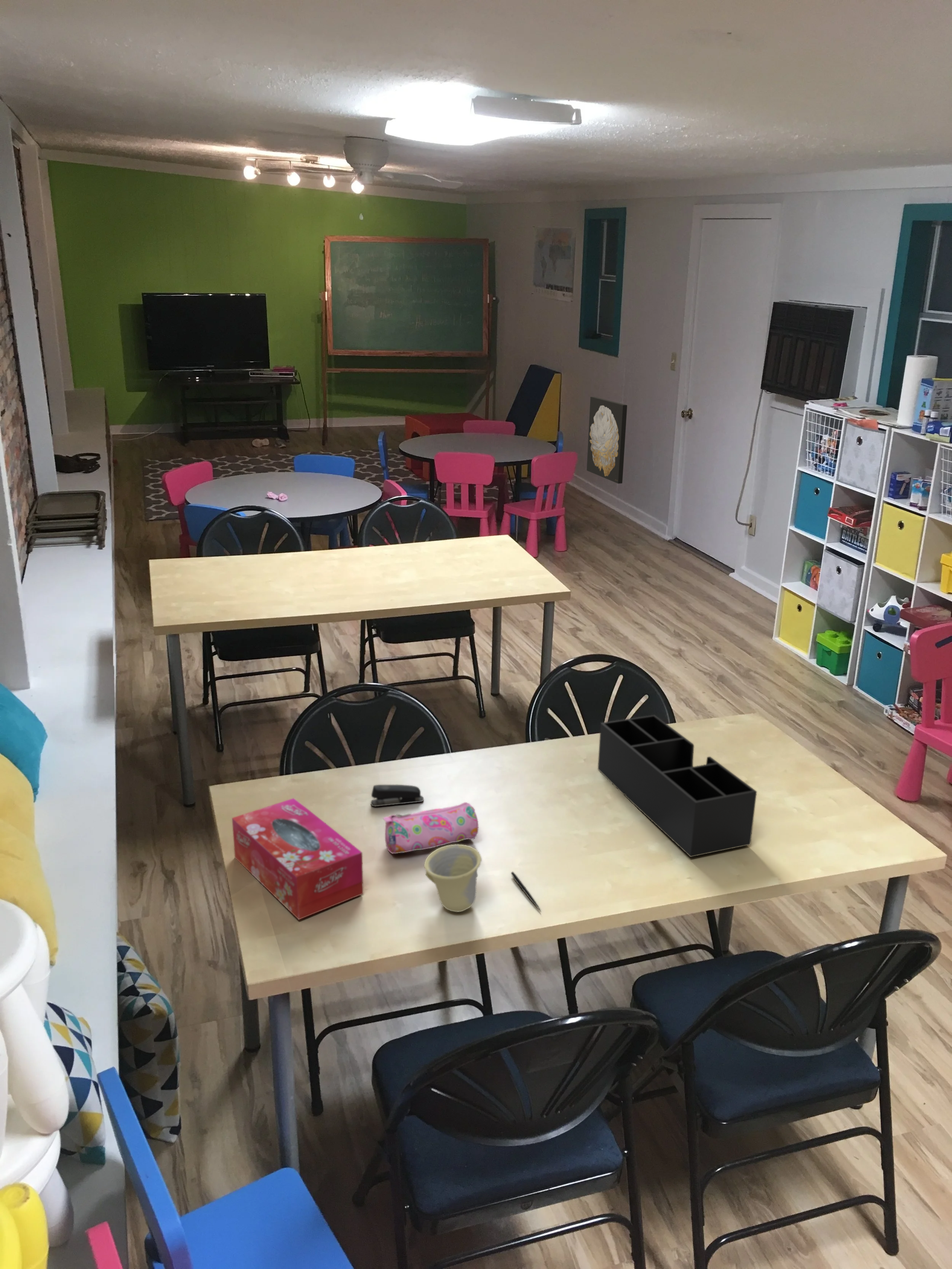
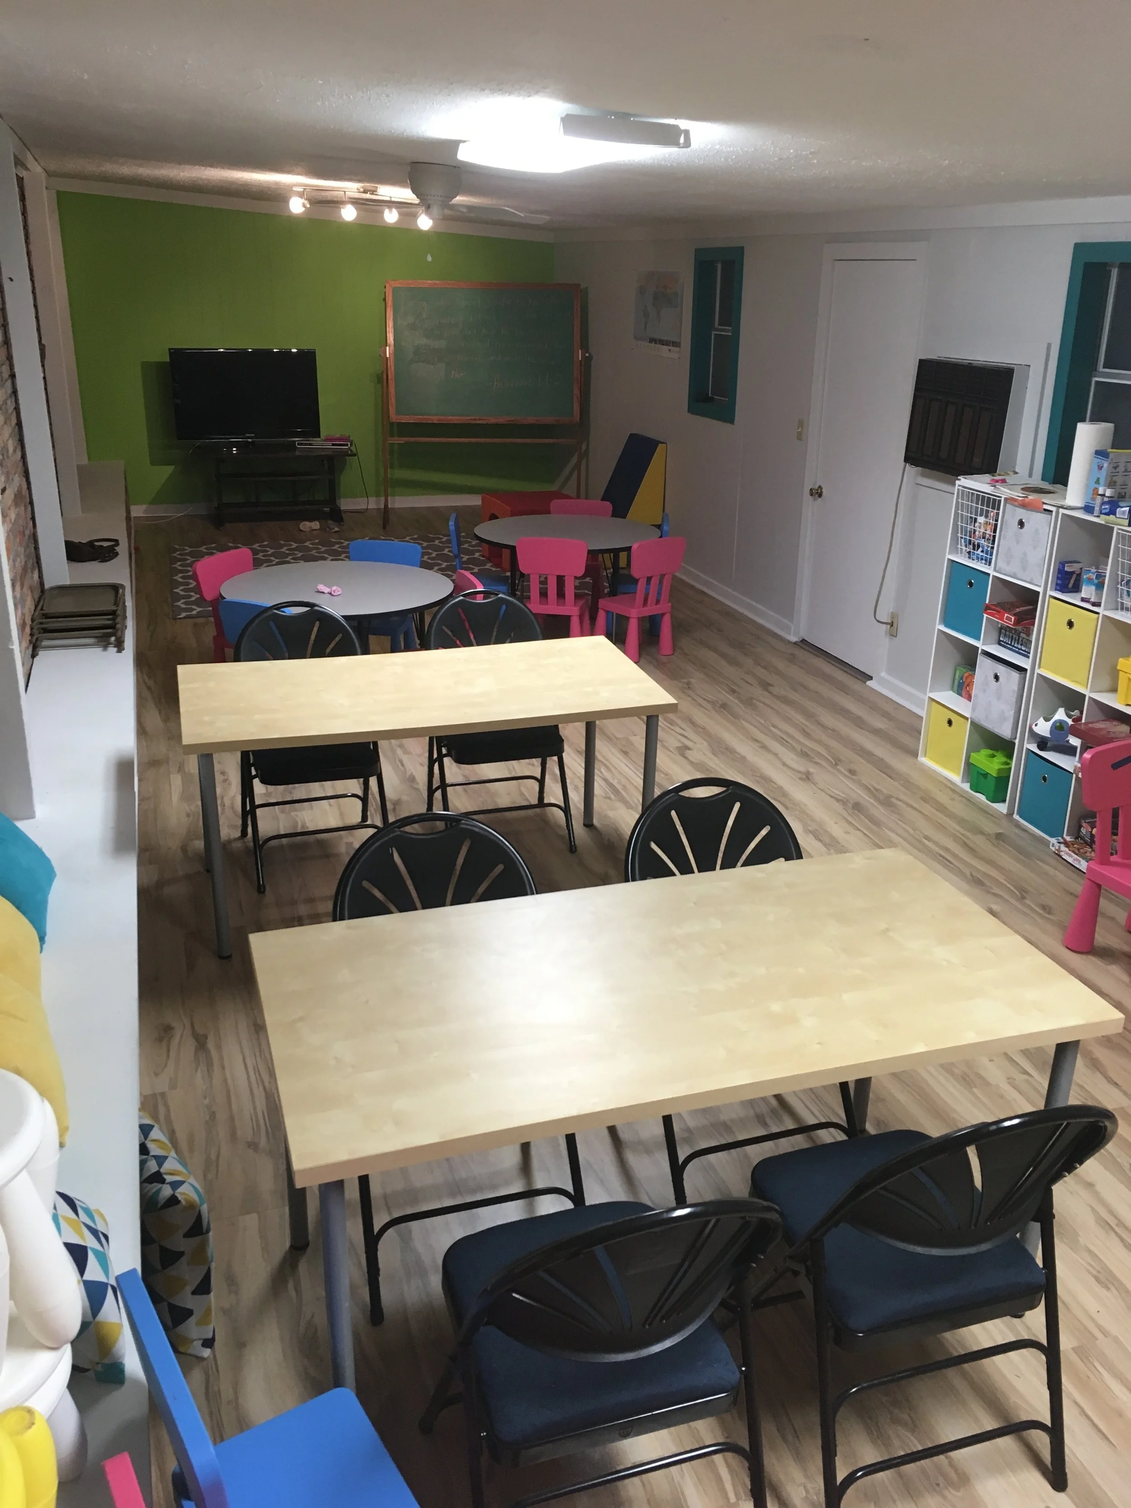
- wall art (606, 439)
- pencil case (430, 827)
- stapler (397, 793)
- desk organizer (671, 780)
- cup (453, 882)
- tissue box (296, 855)
- pen (526, 891)
